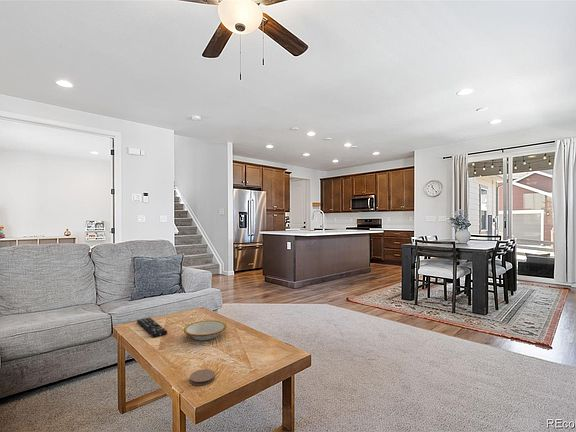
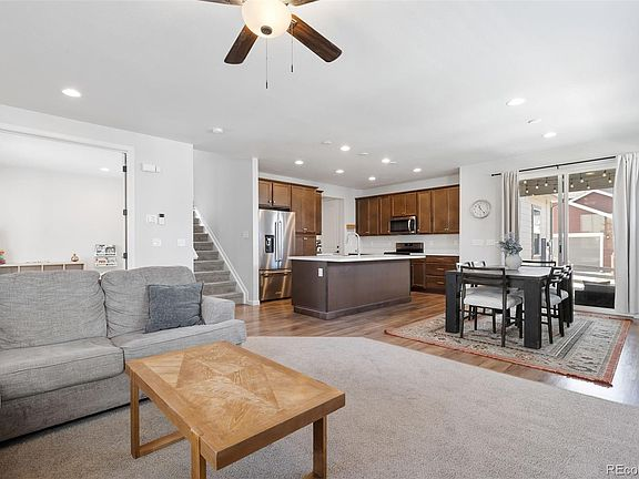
- bowl (205, 331)
- remote control (151, 326)
- coaster (202, 376)
